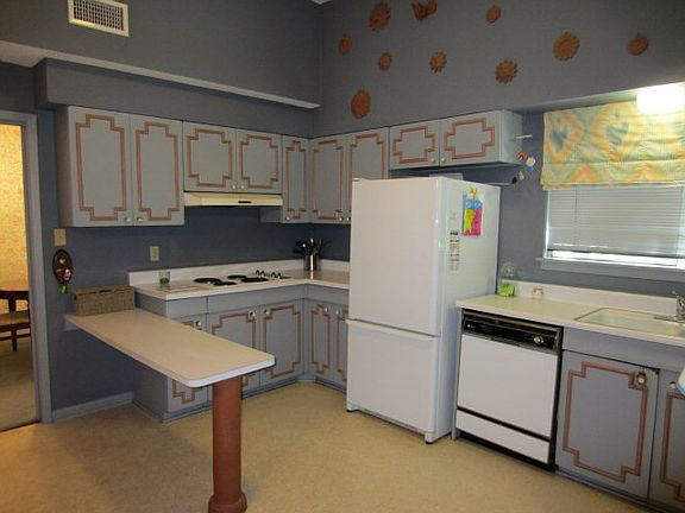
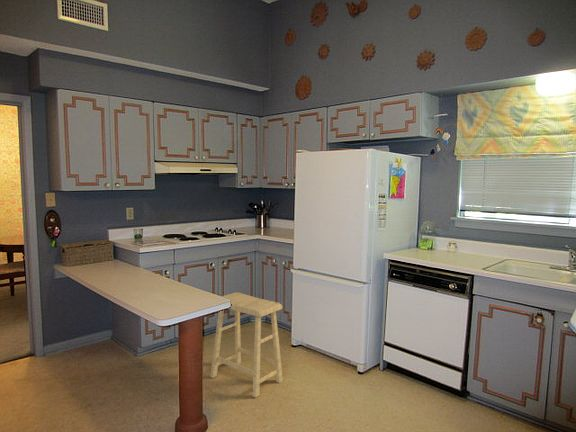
+ stool (240, 340)
